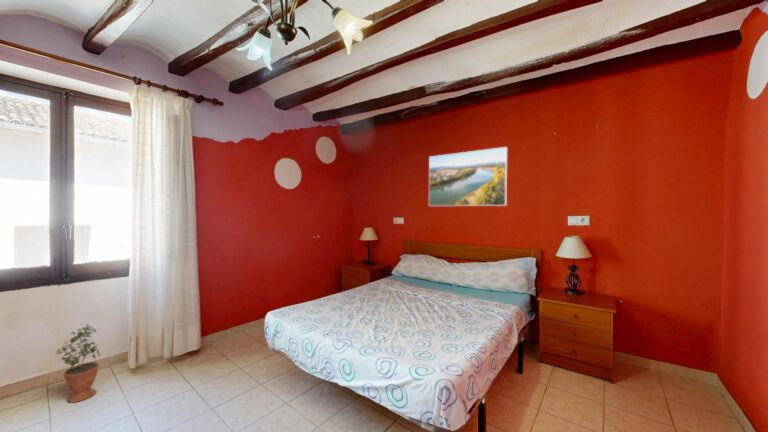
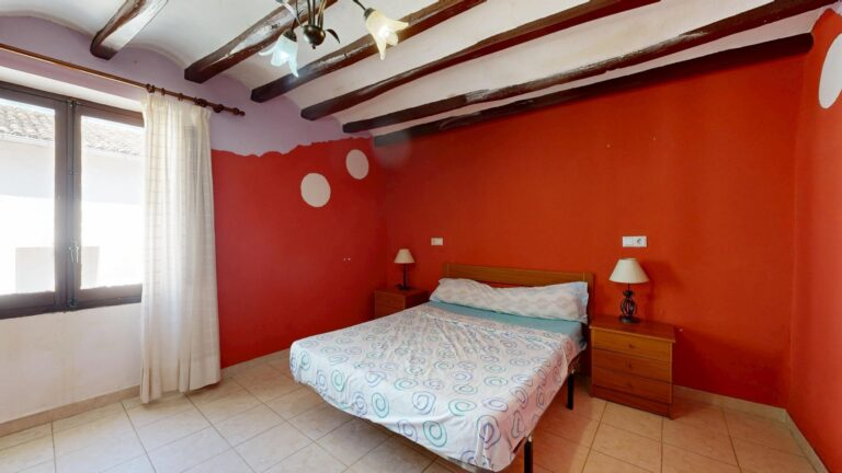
- potted plant (78, 360)
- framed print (464, 179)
